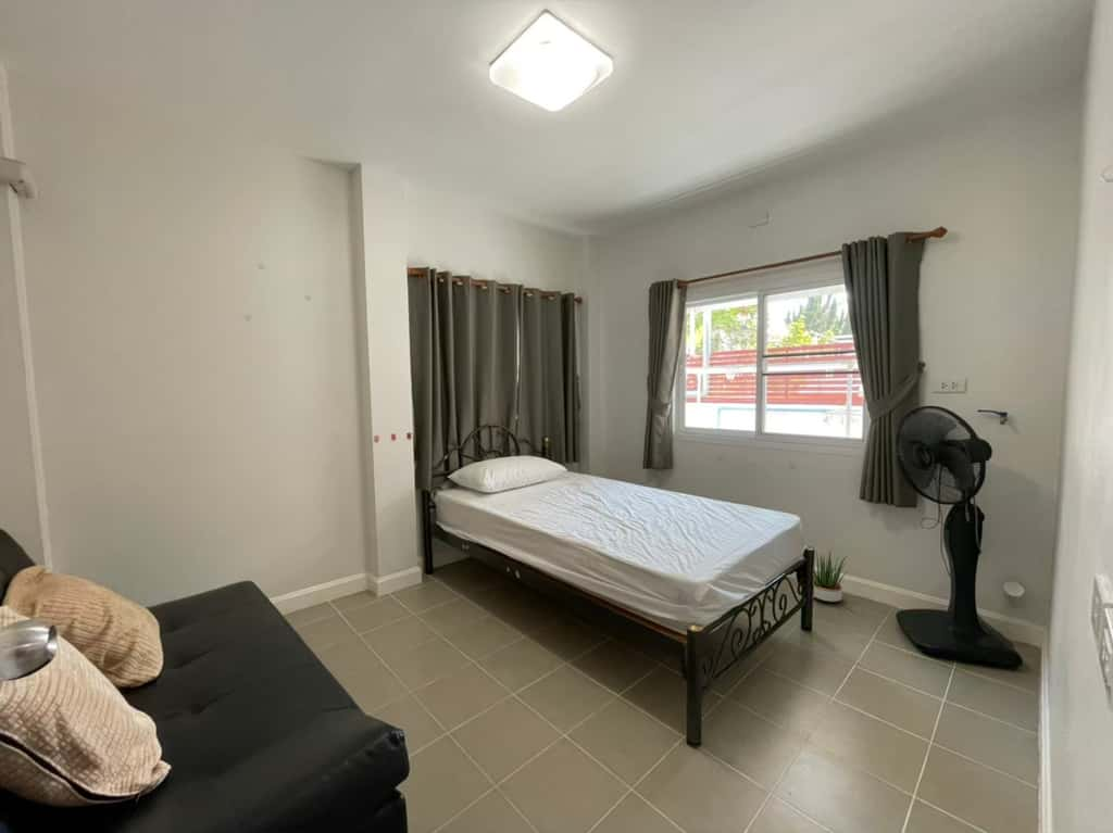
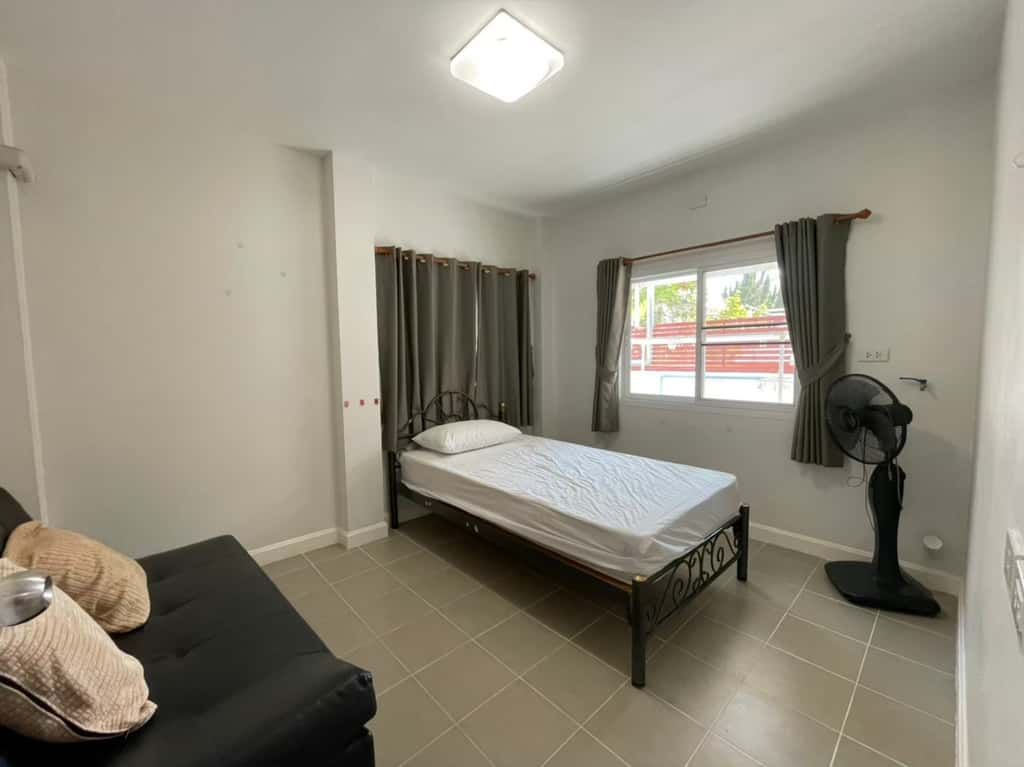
- potted plant (826, 575)
